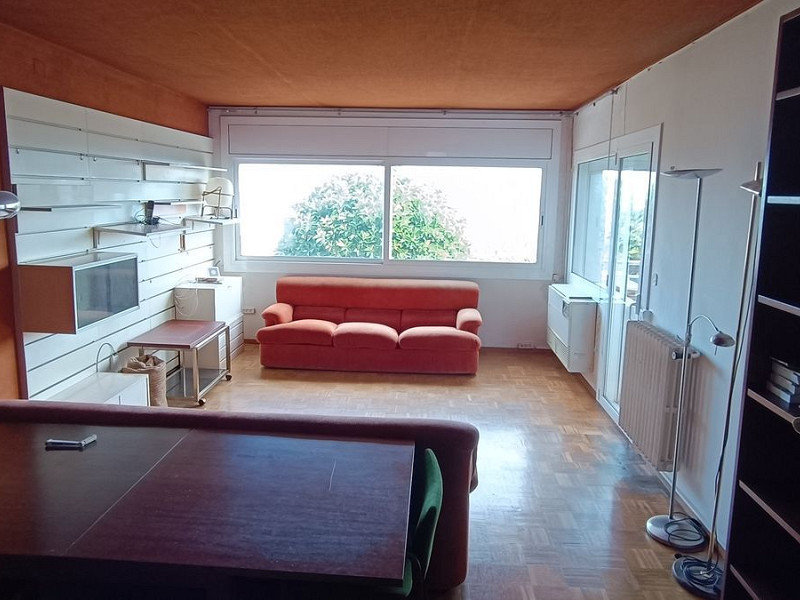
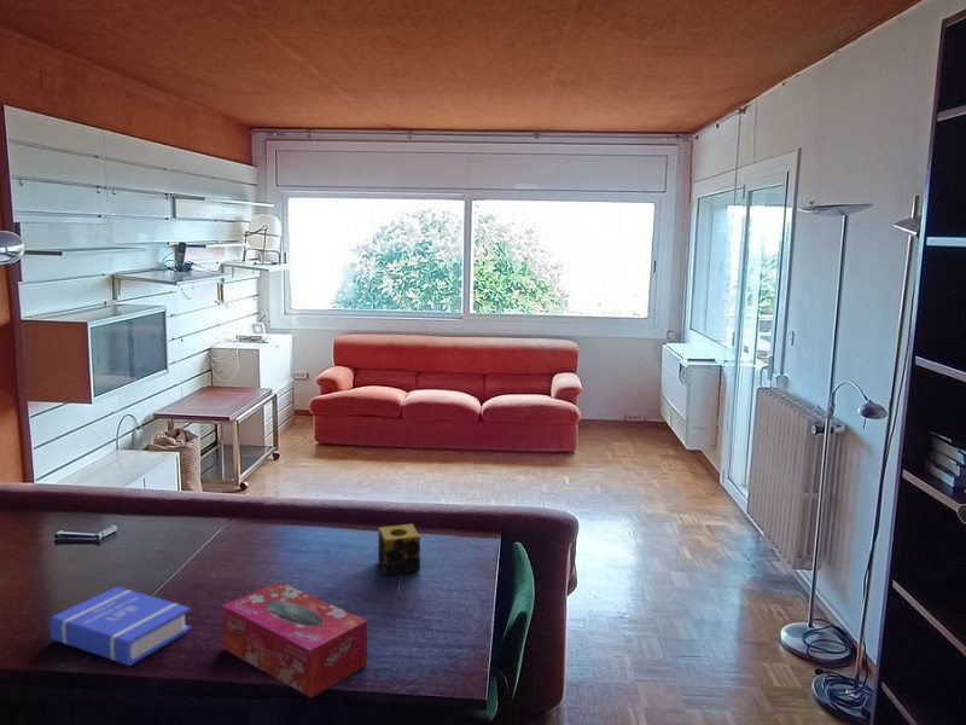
+ candle (398, 549)
+ book (122, 624)
+ tissue box (293, 634)
